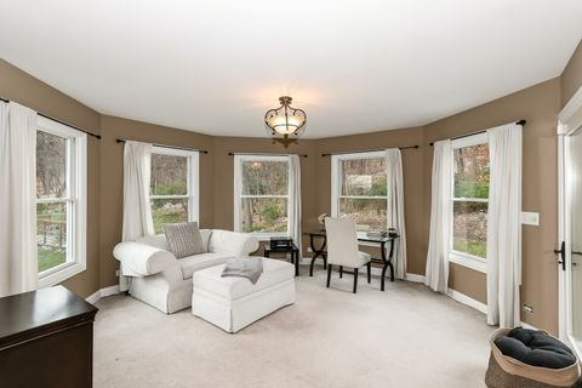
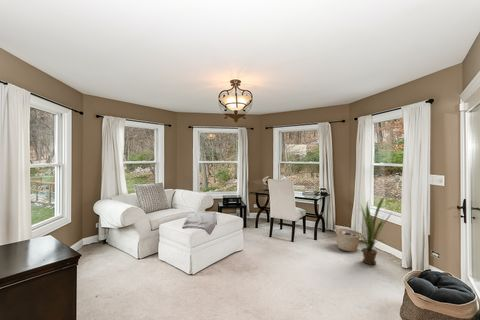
+ house plant (370, 229)
+ basket (348, 239)
